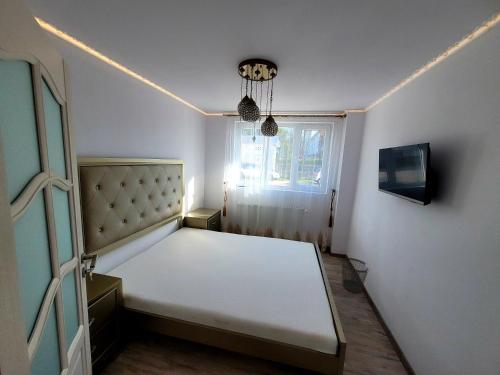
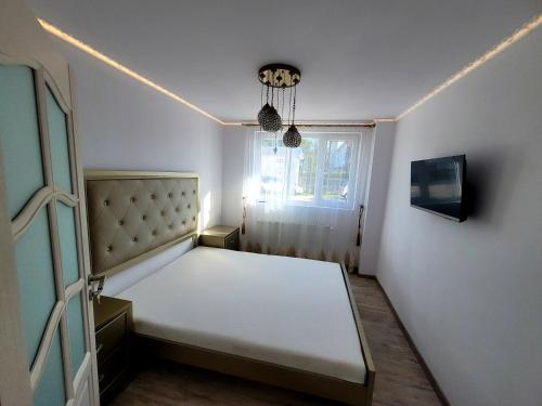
- wastebasket (353, 275)
